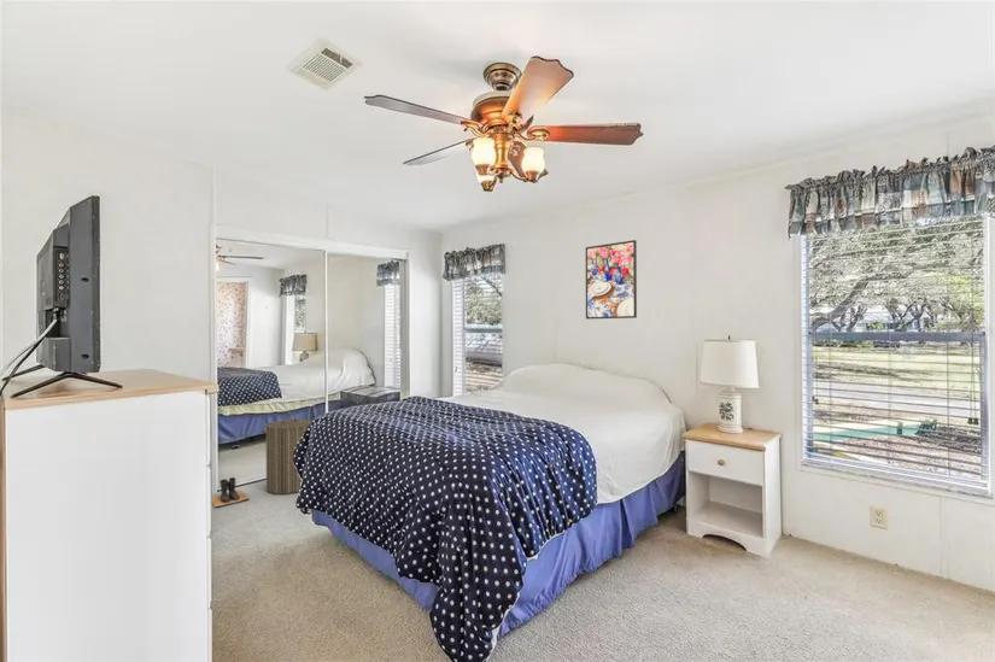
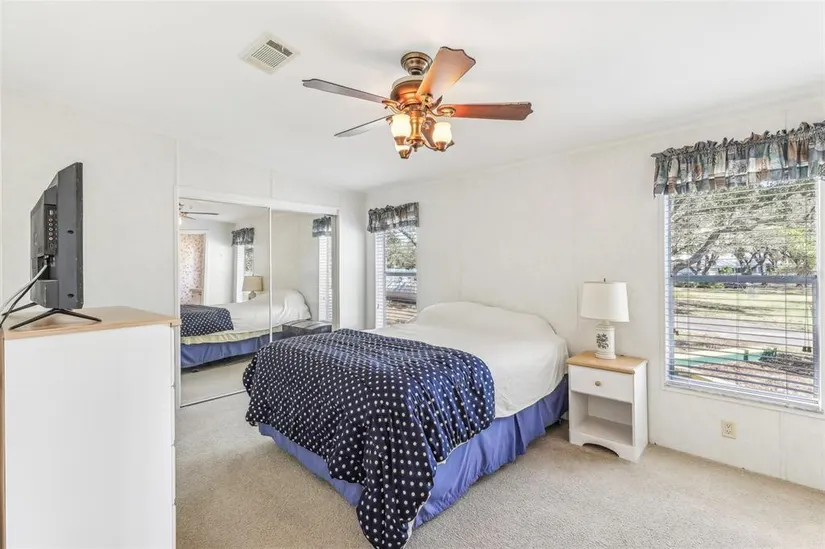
- boots (228, 490)
- laundry hamper (289, 450)
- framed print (609, 281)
